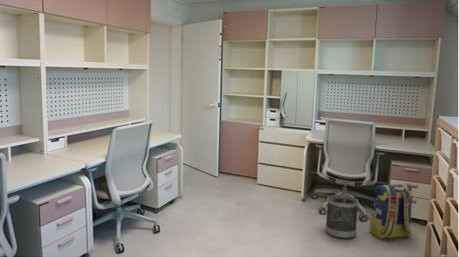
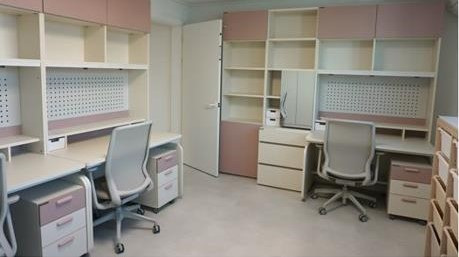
- wastebasket (341, 215)
- backpack (392, 210)
